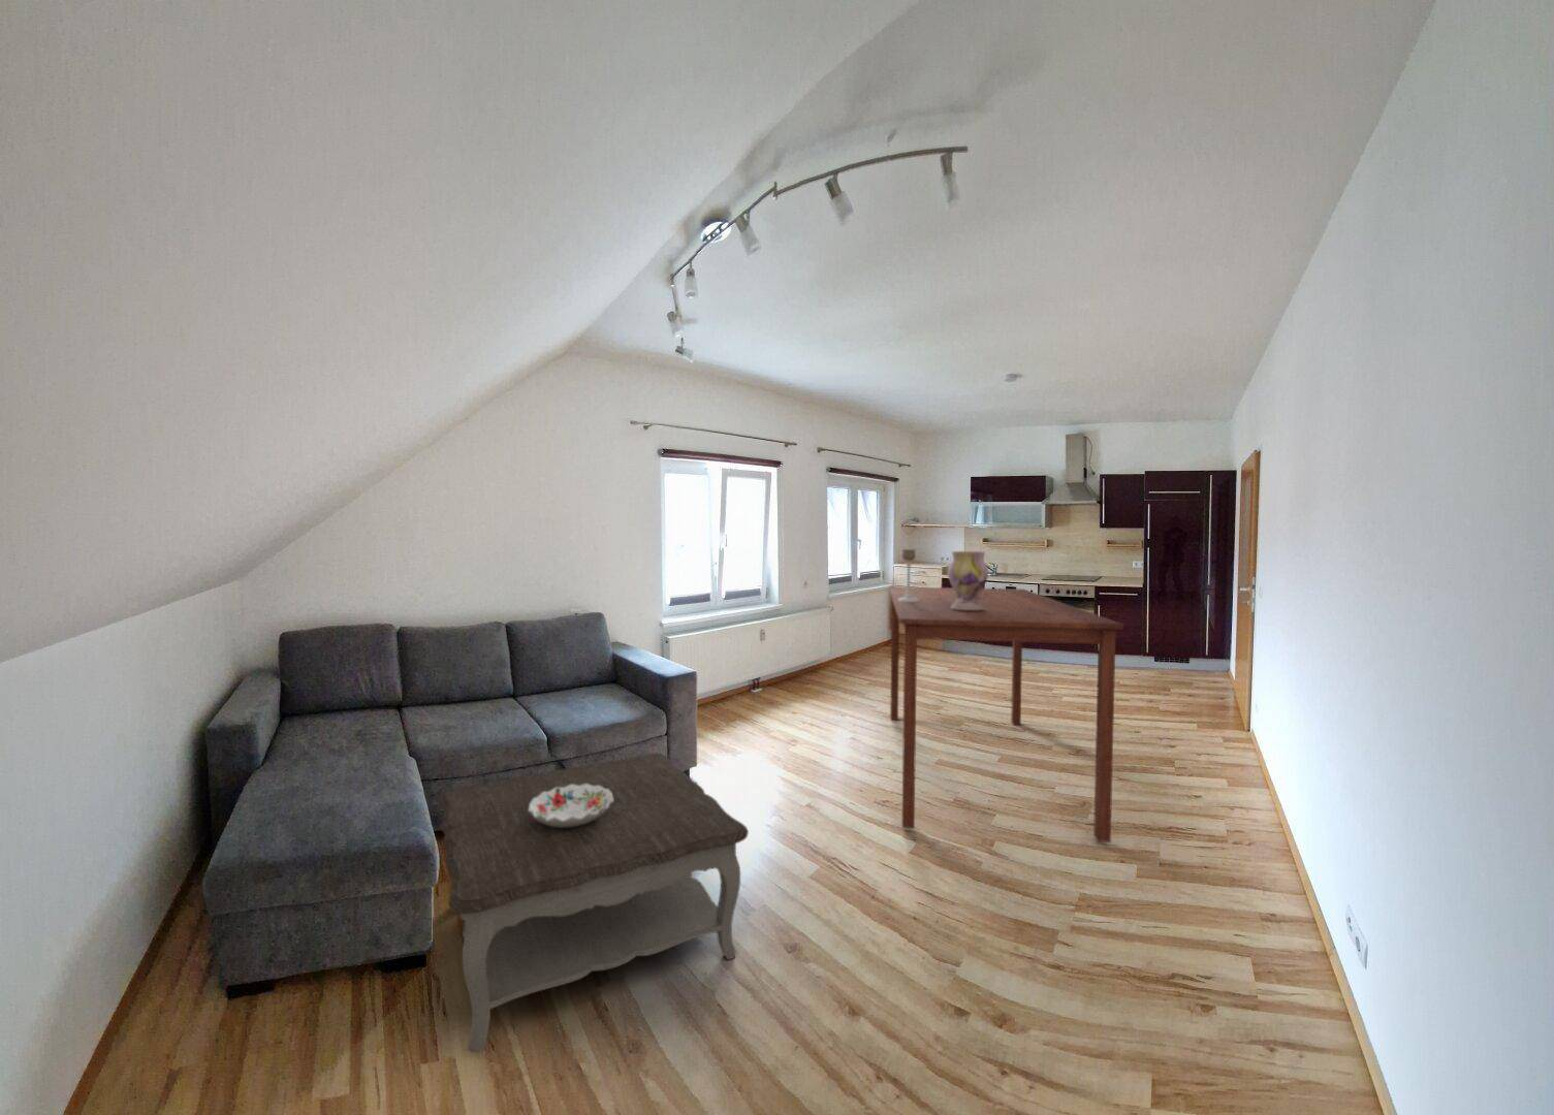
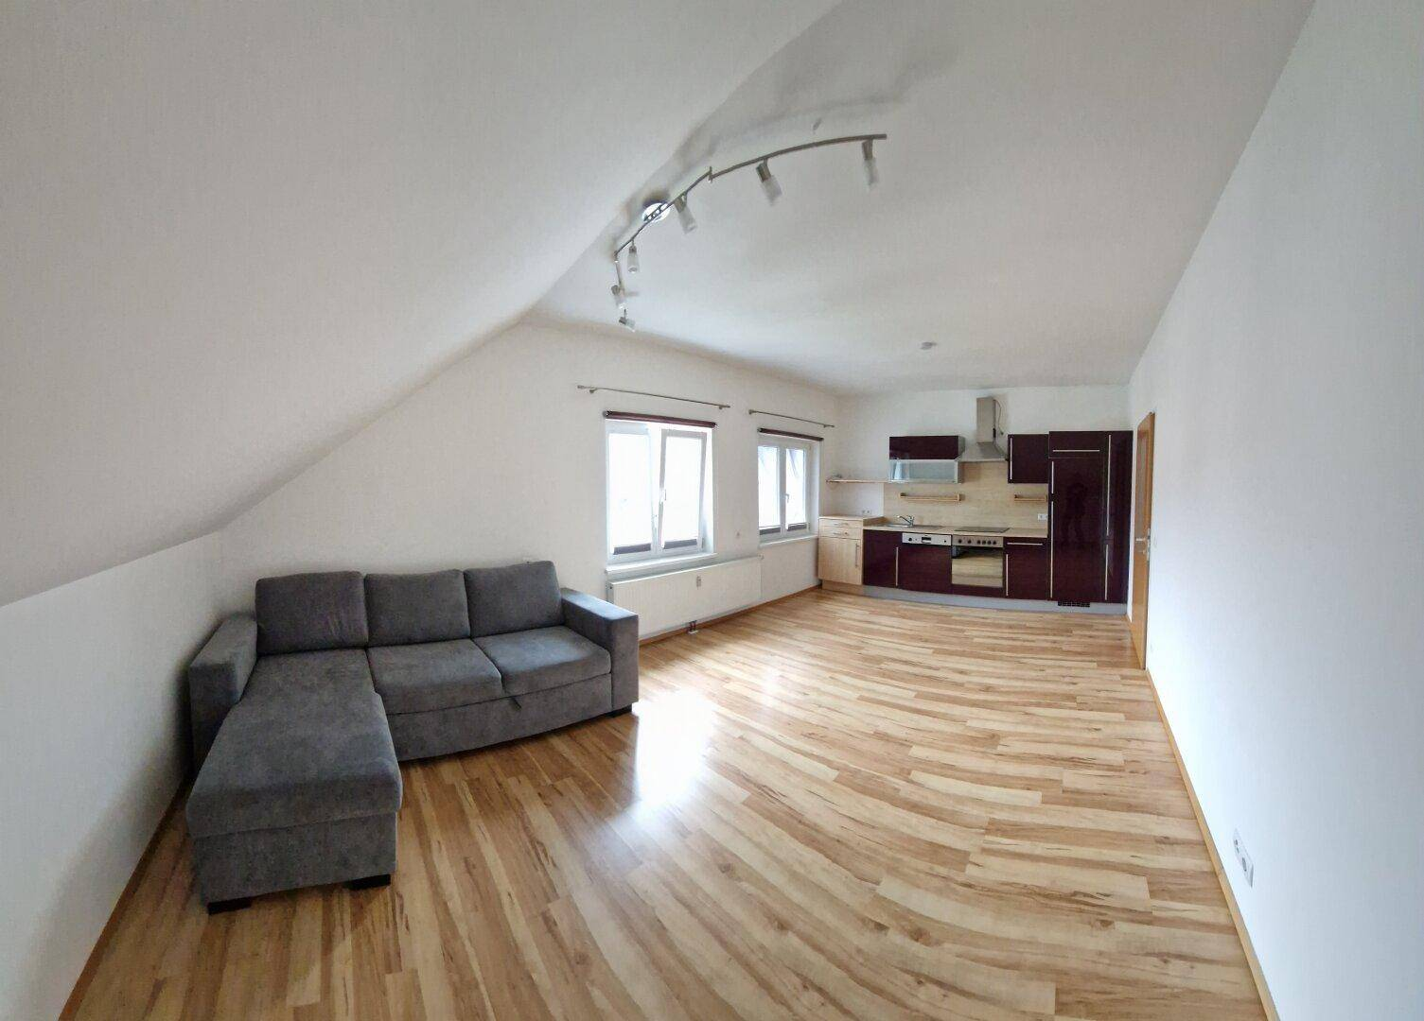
- dining table (1012, 683)
- decorative bowl (571, 807)
- candle holder (907, 576)
- vase (968, 580)
- coffee table (585, 869)
